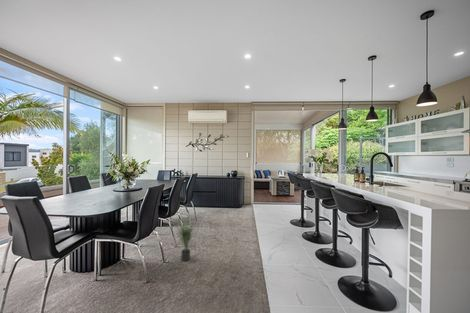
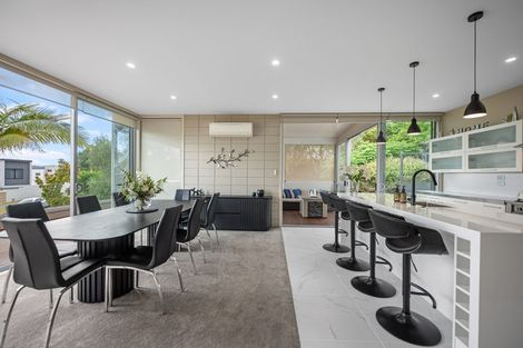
- potted plant (185, 239)
